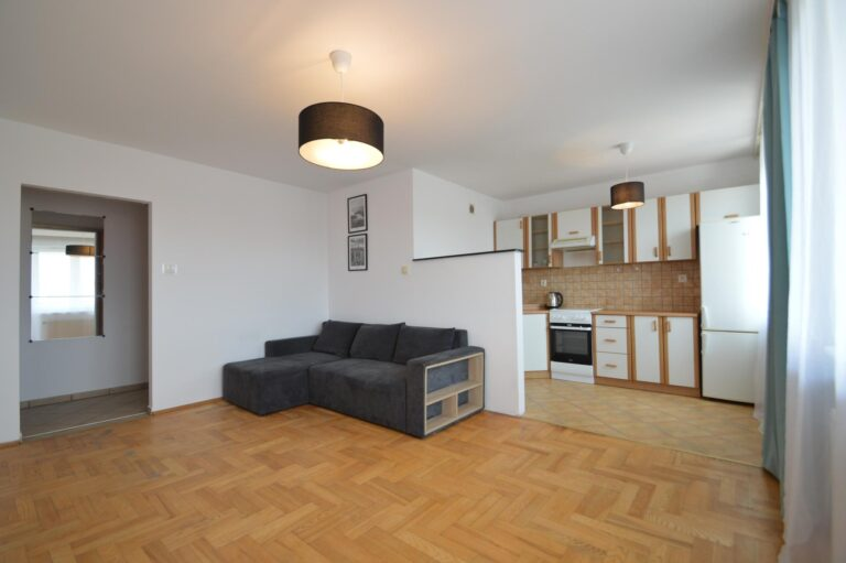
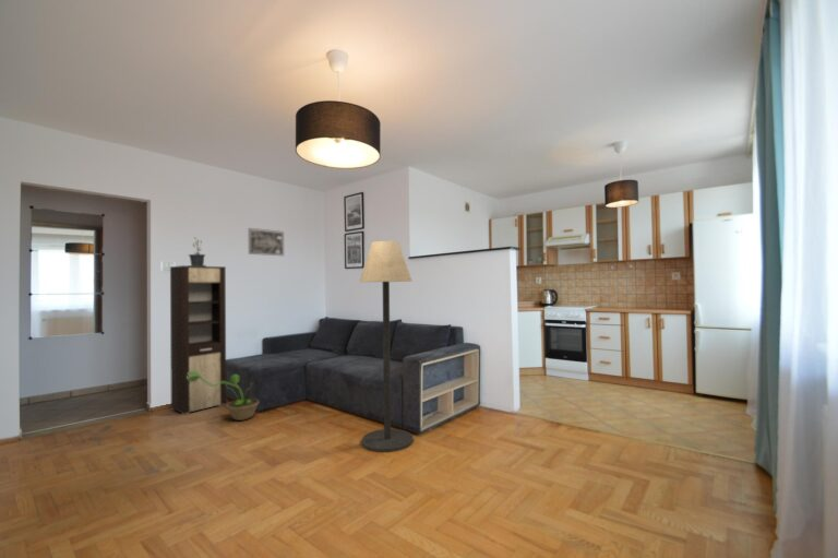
+ decorative plant (216, 387)
+ wall art (266, 242)
+ floor lamp (386, 341)
+ potted plant (195, 252)
+ cabinet (199, 336)
